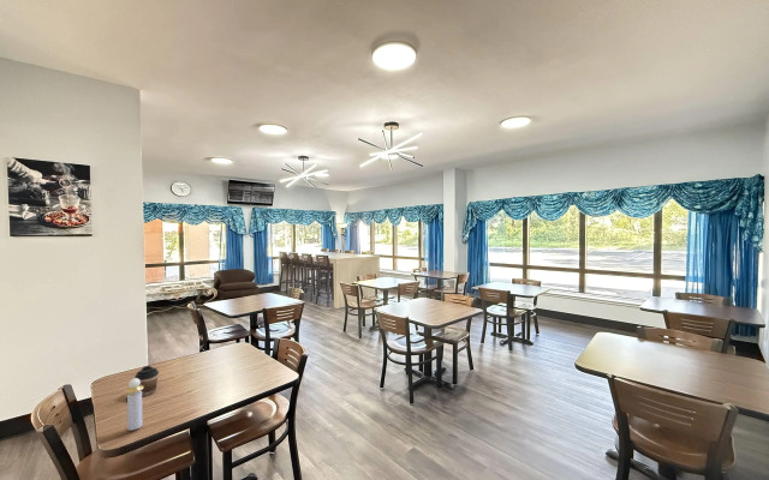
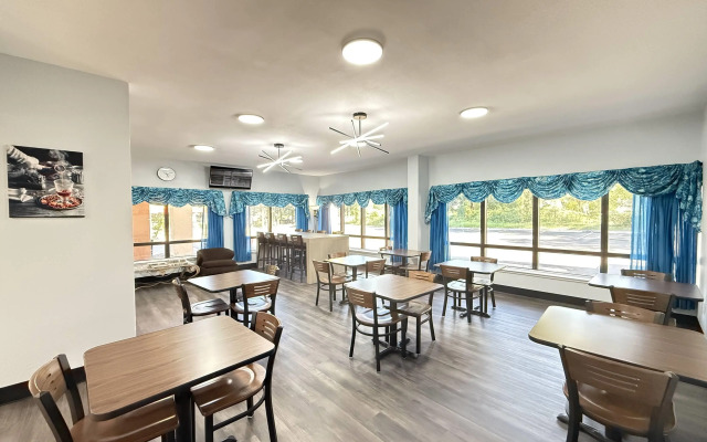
- coffee cup (147, 380)
- perfume bottle (135, 403)
